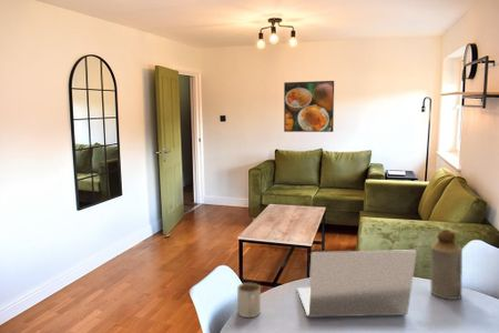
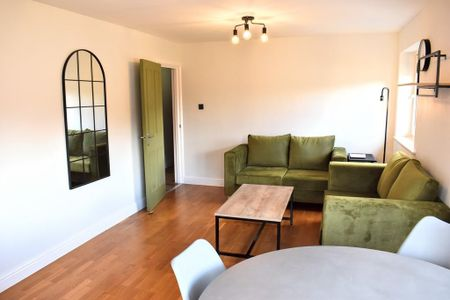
- laptop (350, 272)
- mug (249, 302)
- bottle (446, 262)
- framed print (308, 107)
